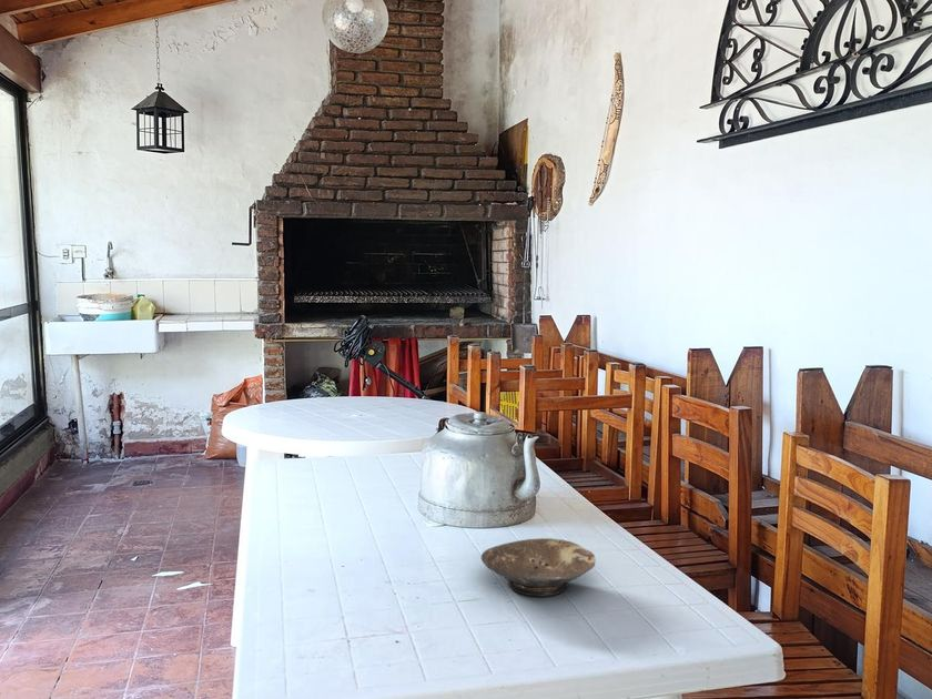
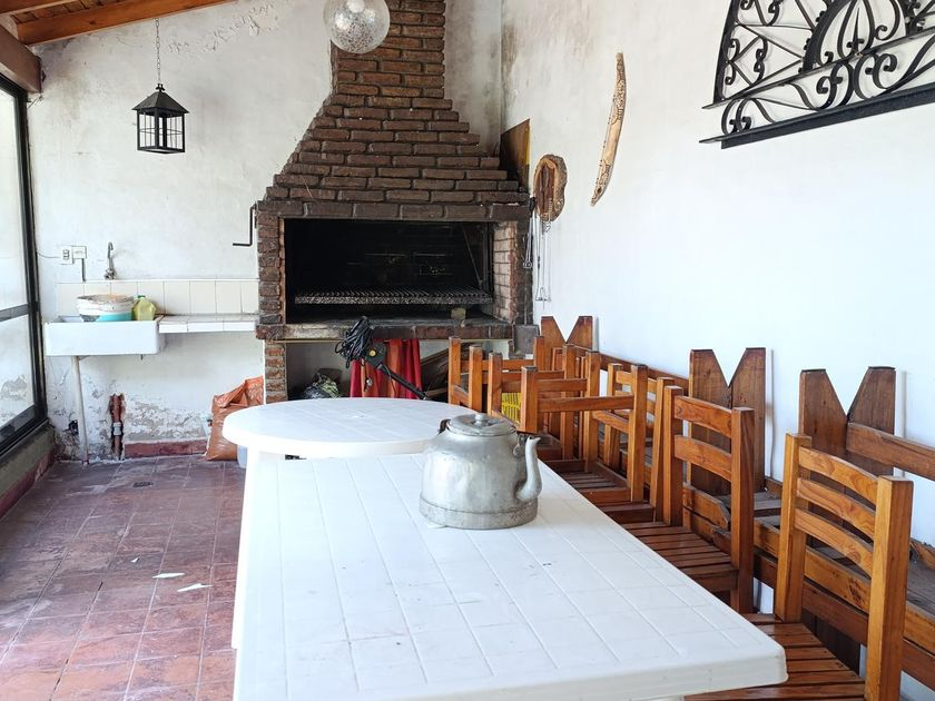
- bowl (537, 569)
